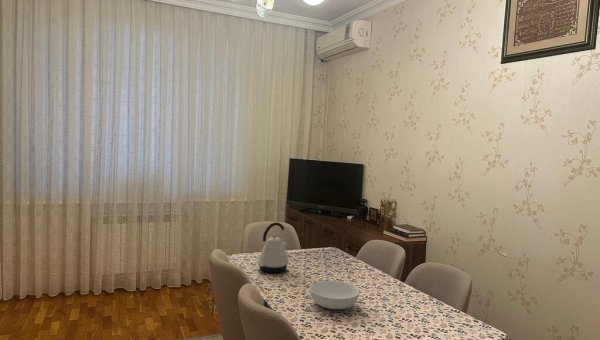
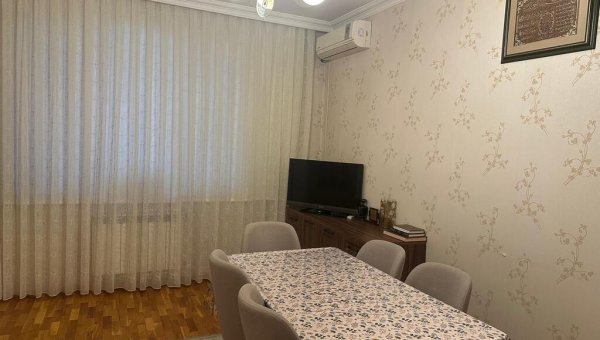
- serving bowl (333, 296)
- kettle (274, 245)
